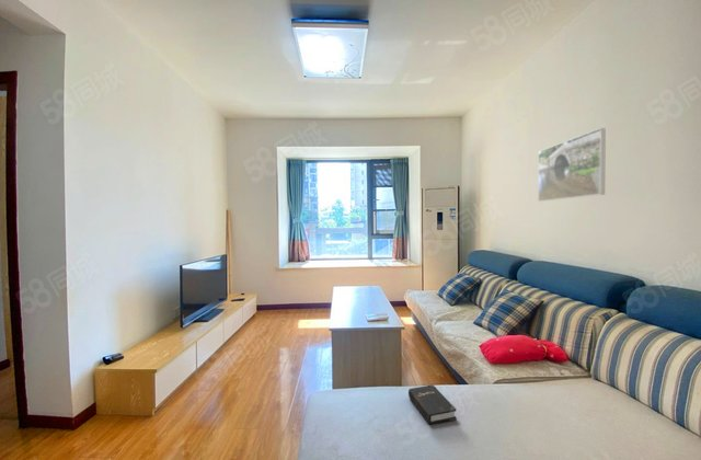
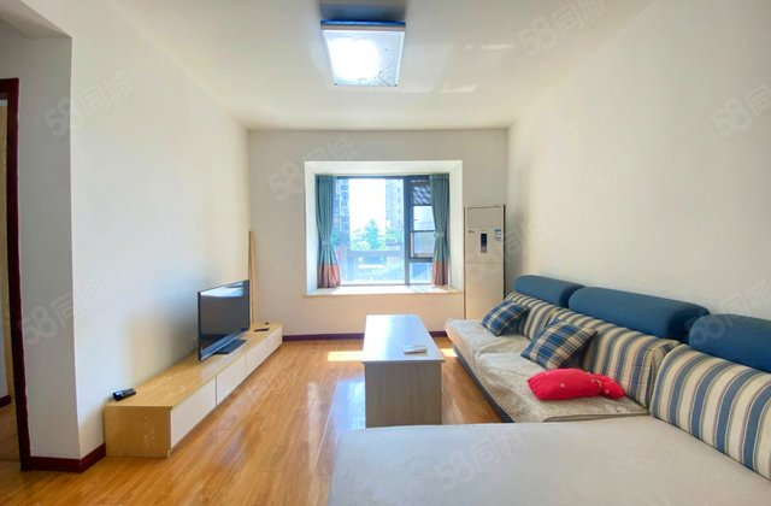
- hardback book (430, 403)
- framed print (566, 170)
